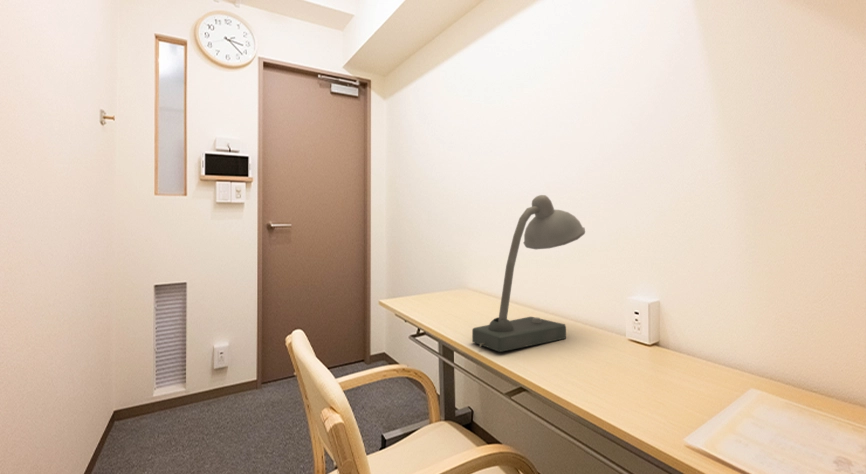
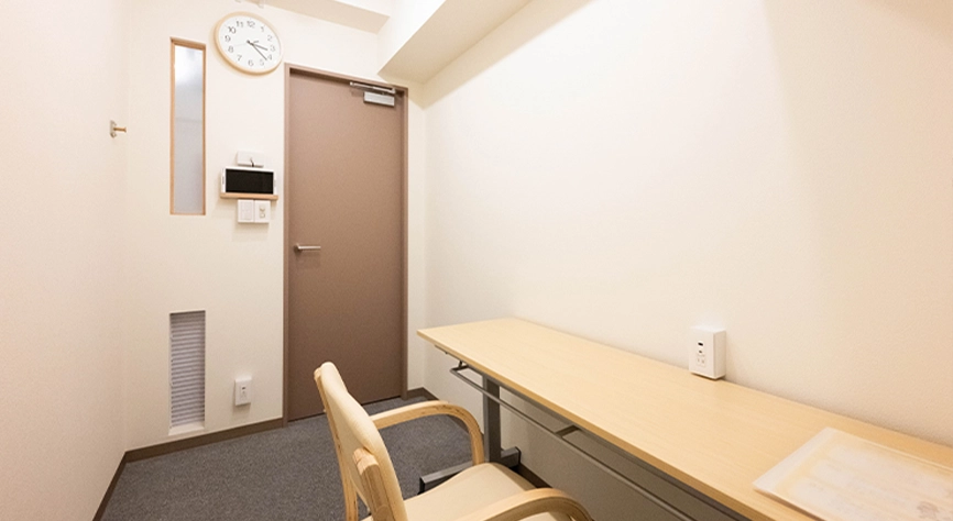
- desk lamp (515, 261)
